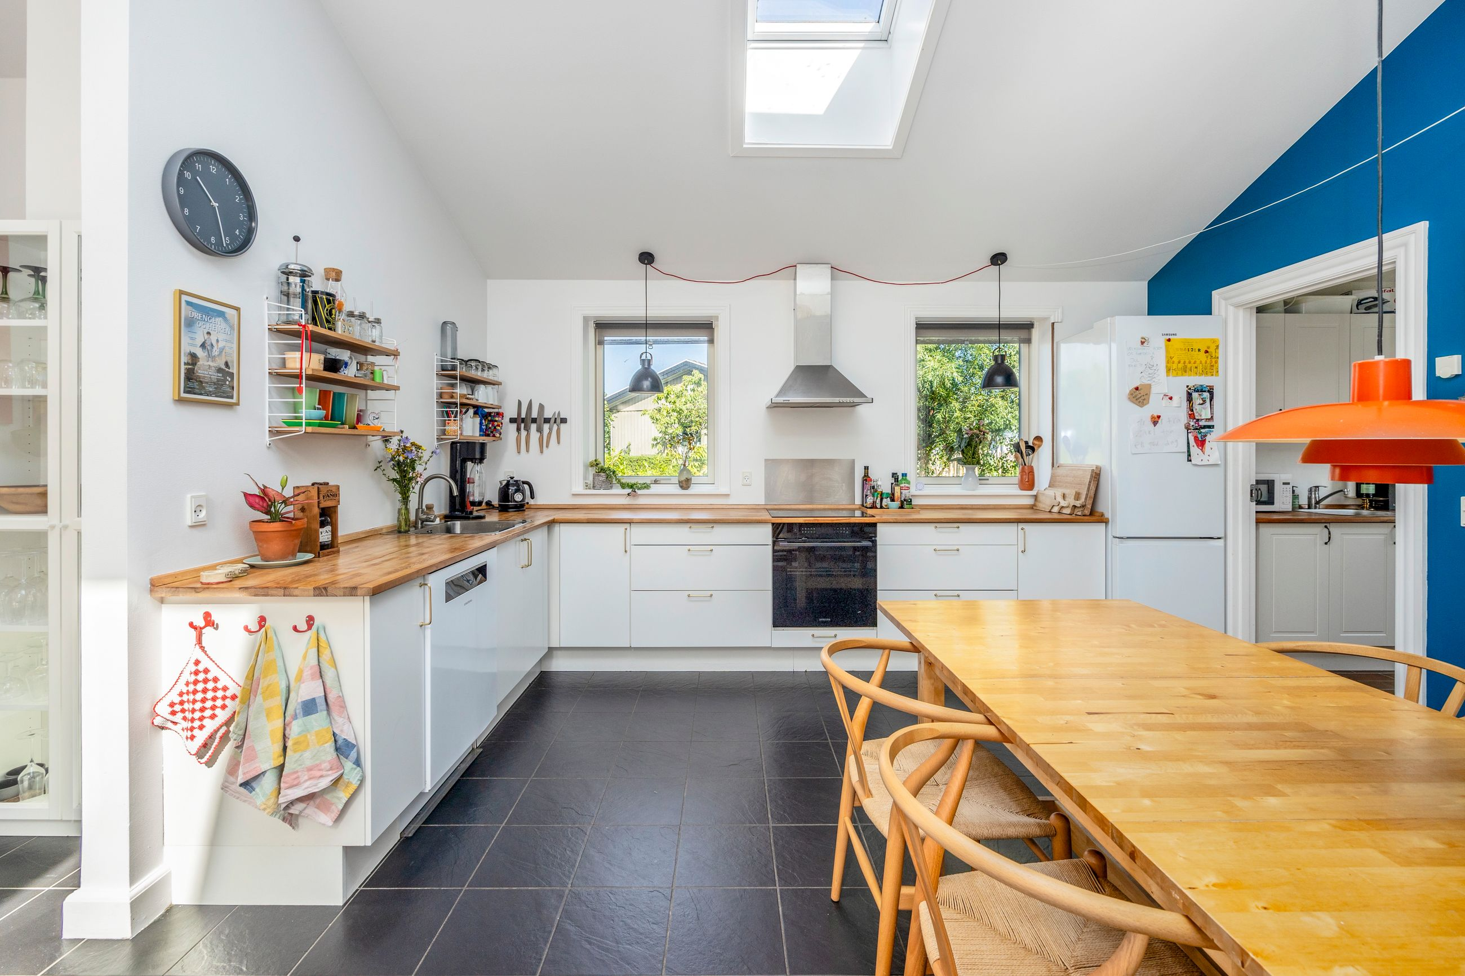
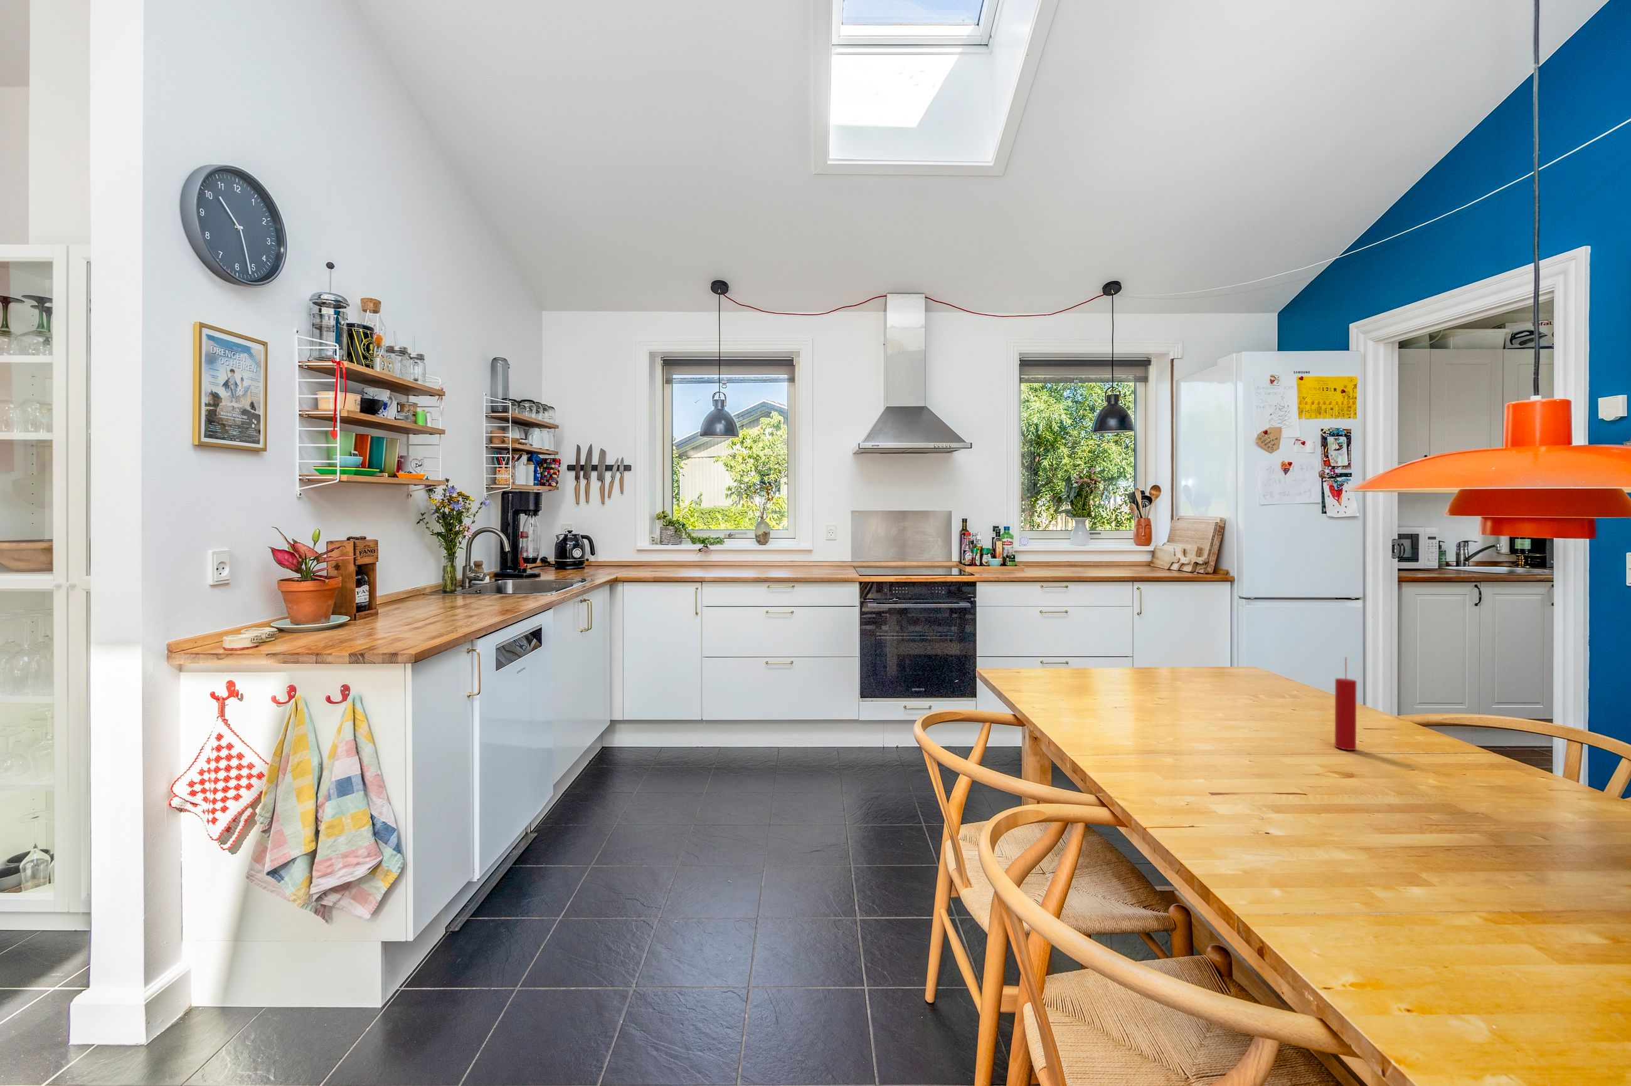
+ candle (1346, 702)
